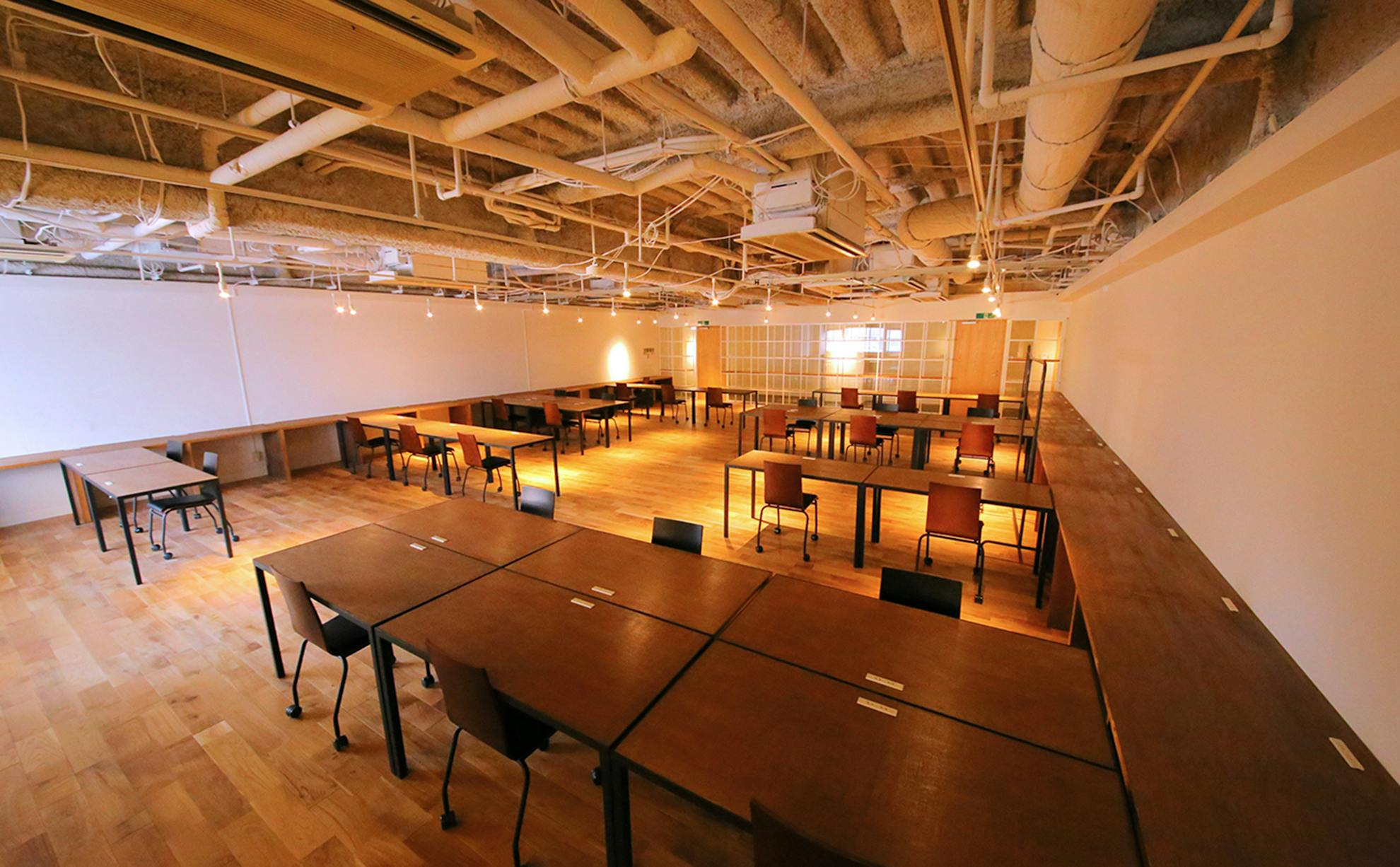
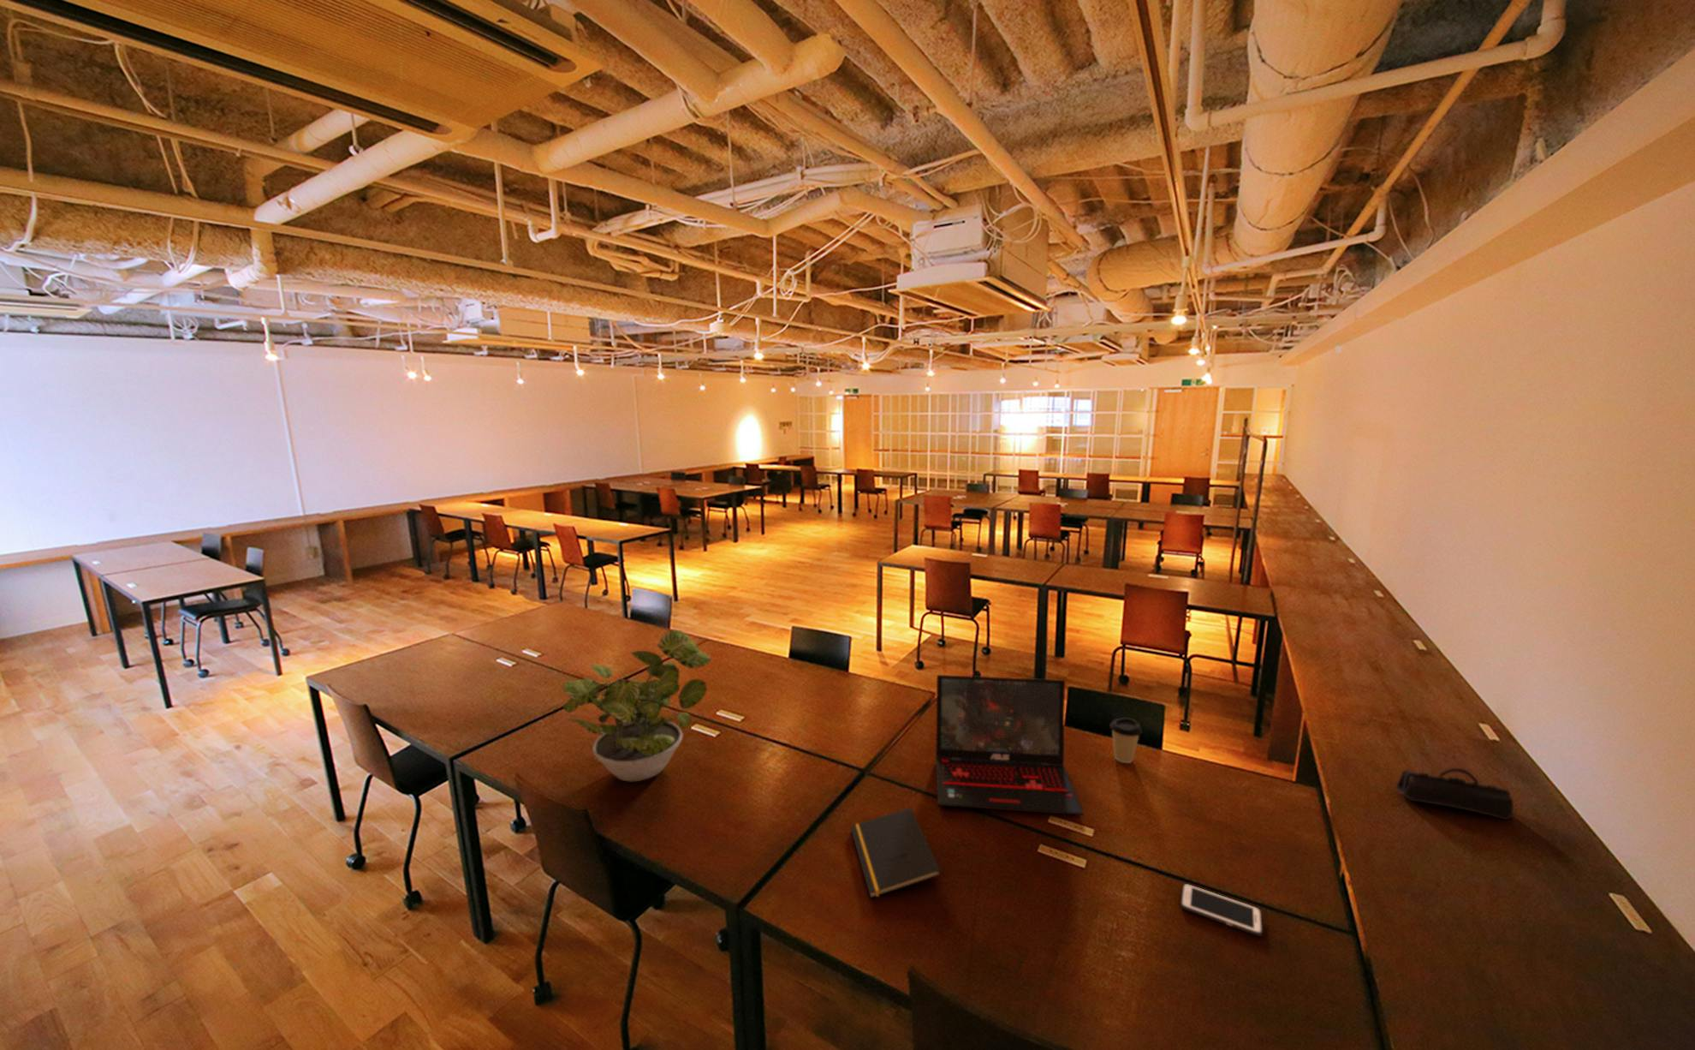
+ notepad (892, 849)
+ cell phone (1220, 908)
+ coffee cup (1125, 741)
+ pencil case (1454, 786)
+ potted plant (644, 706)
+ laptop (1004, 740)
